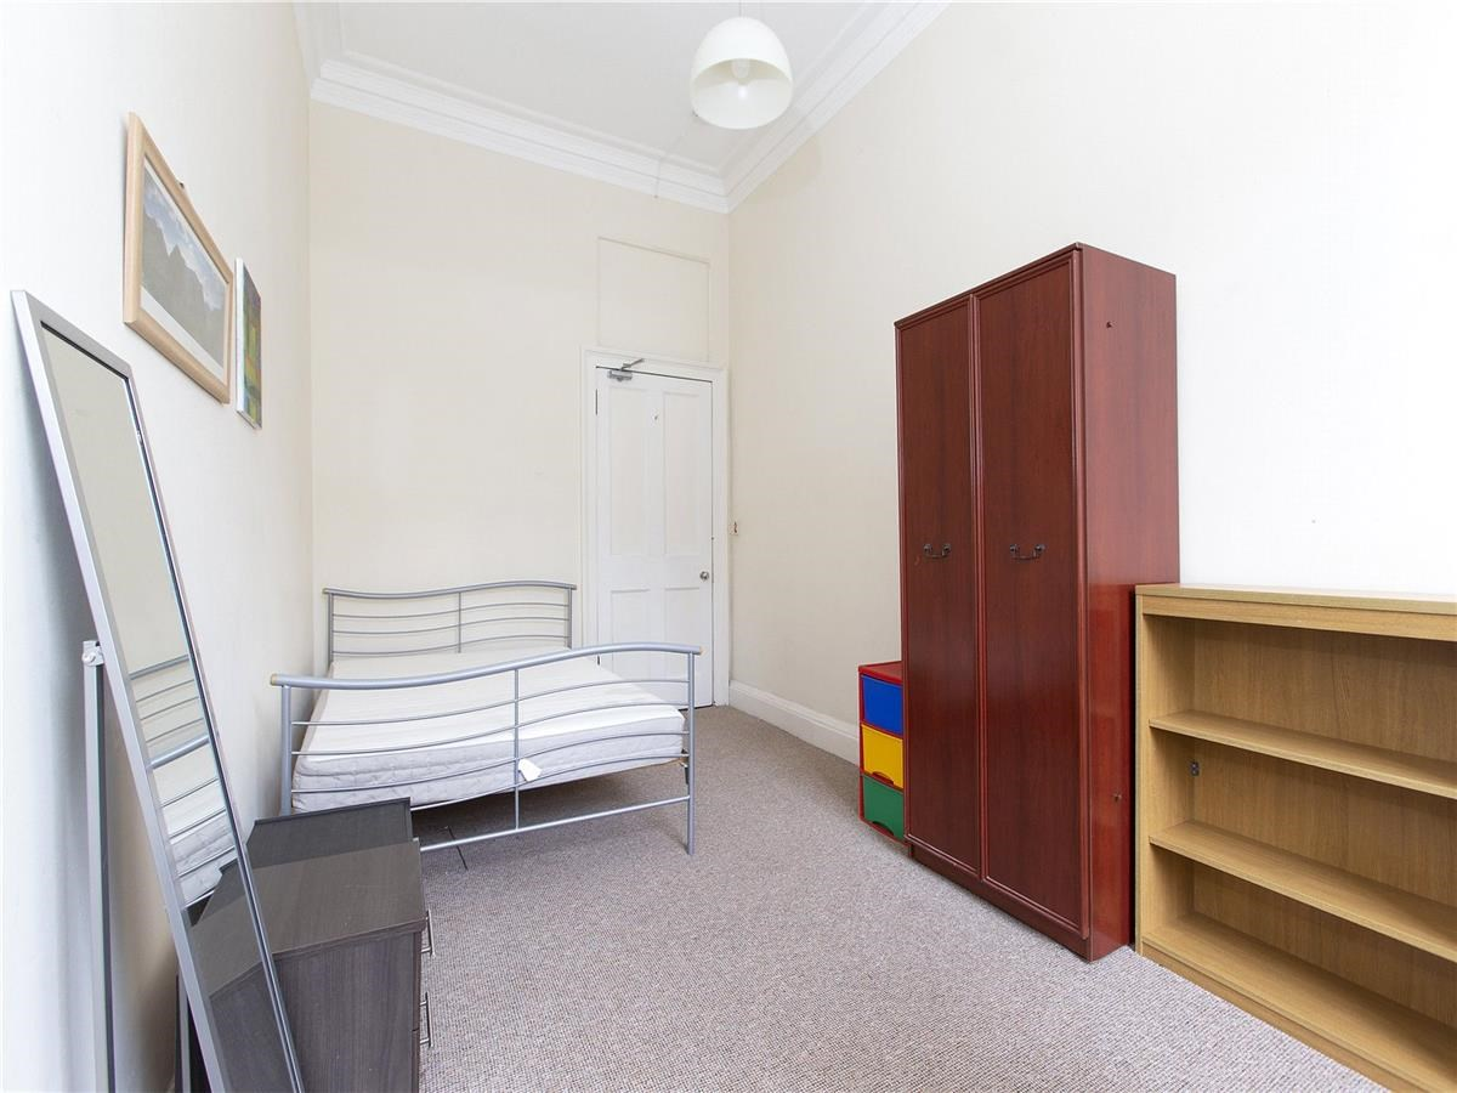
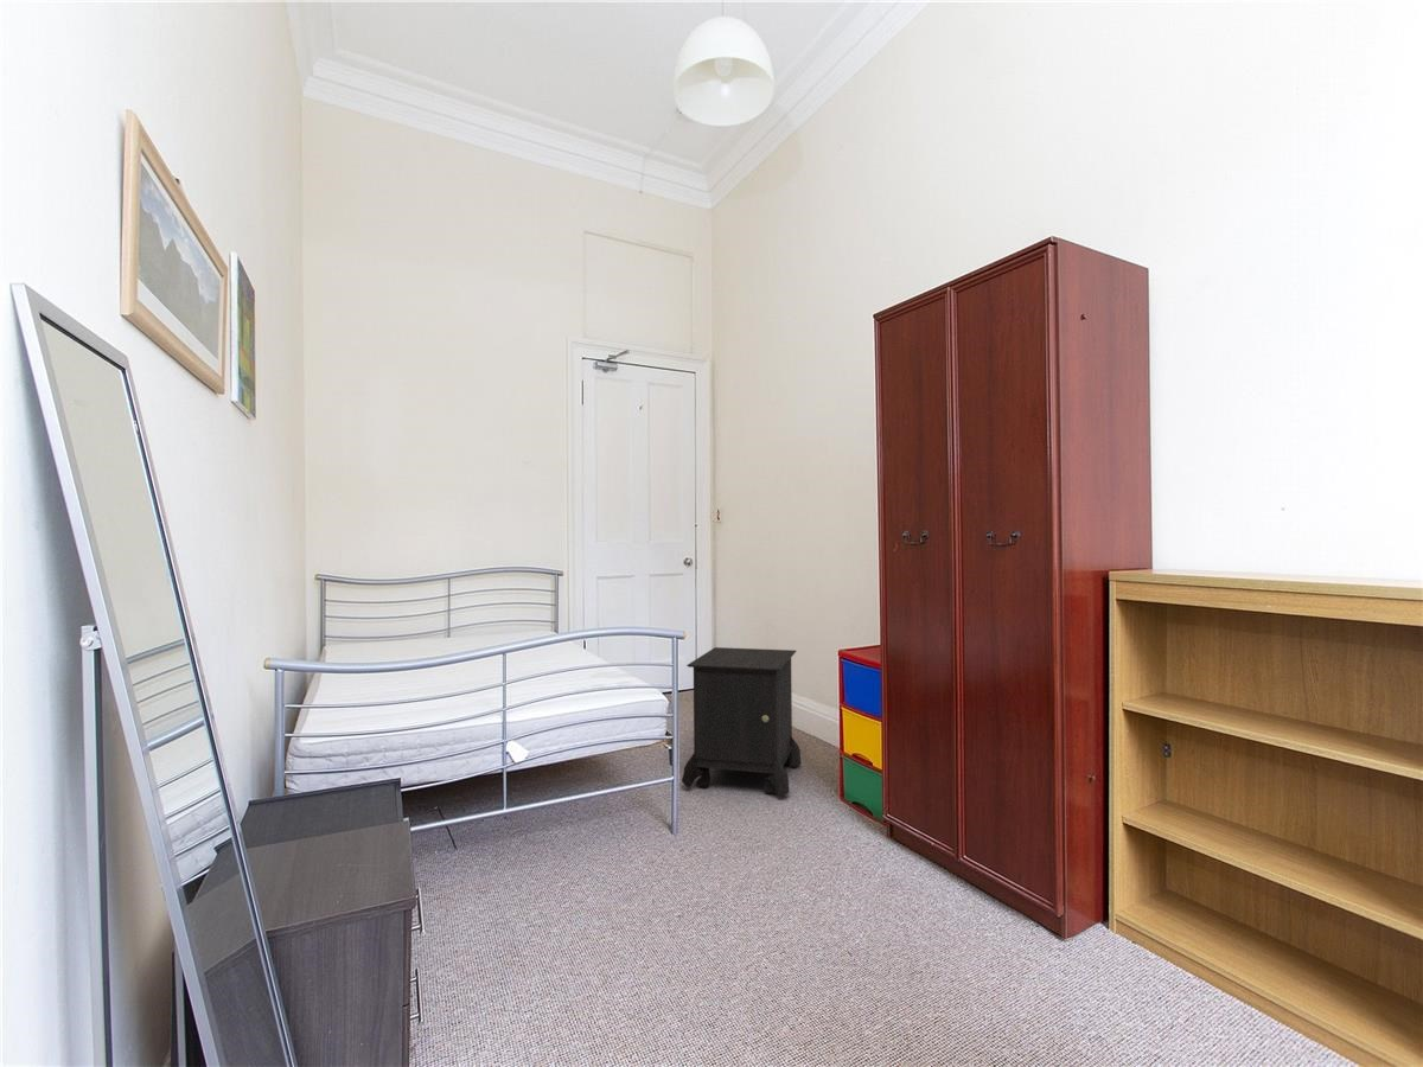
+ nightstand (745, 716)
